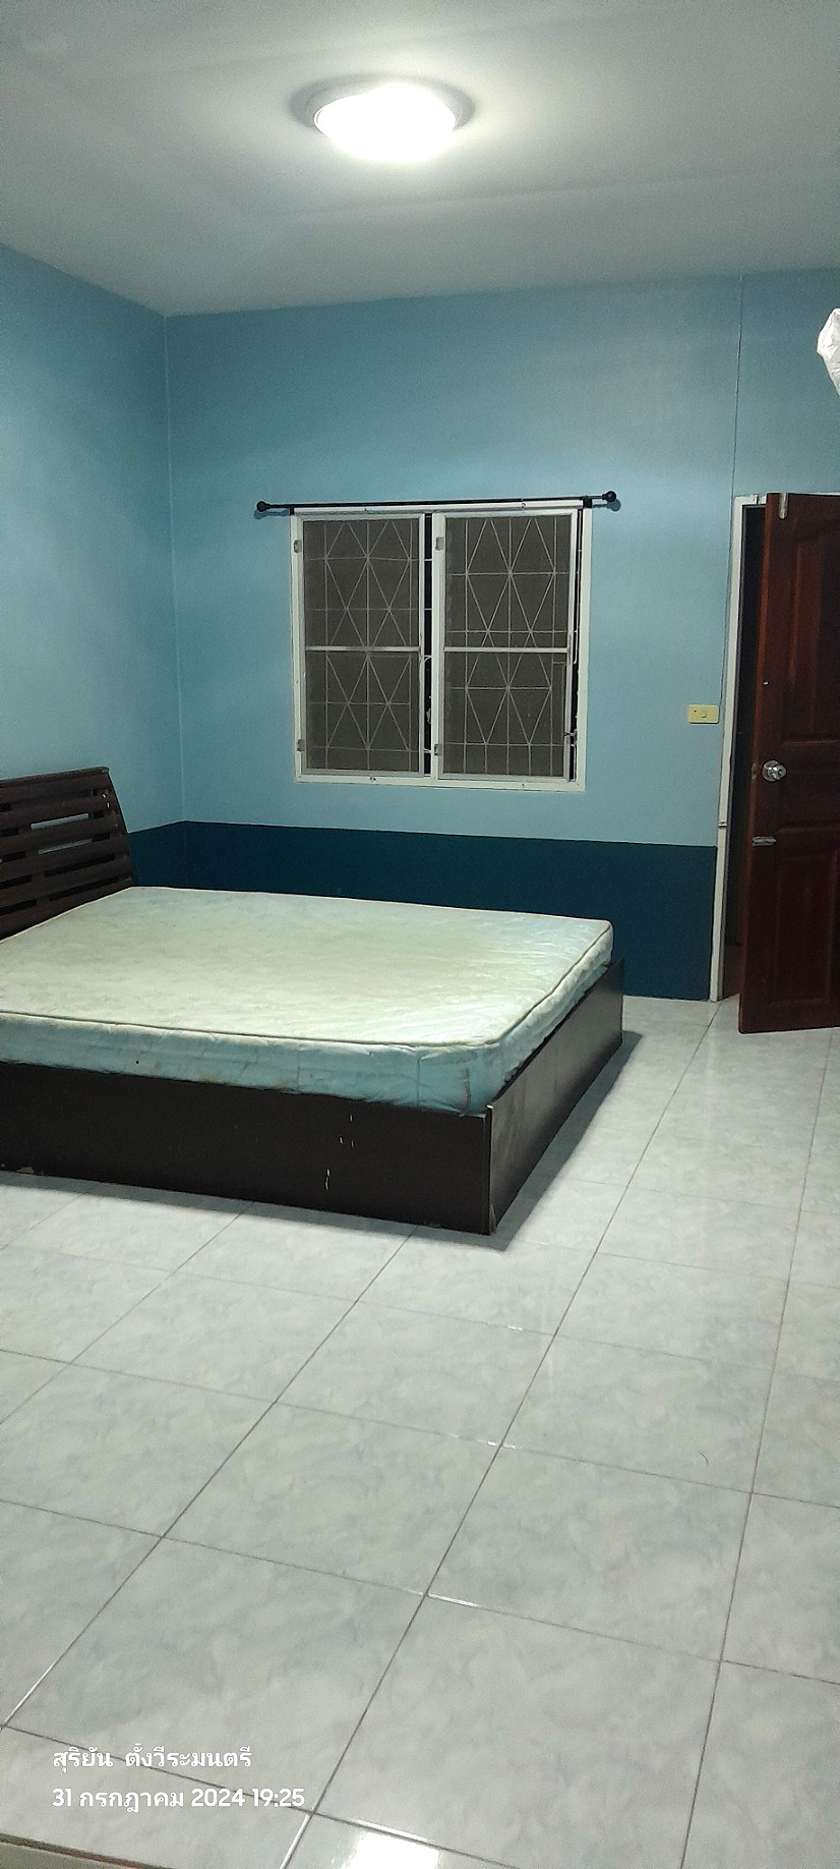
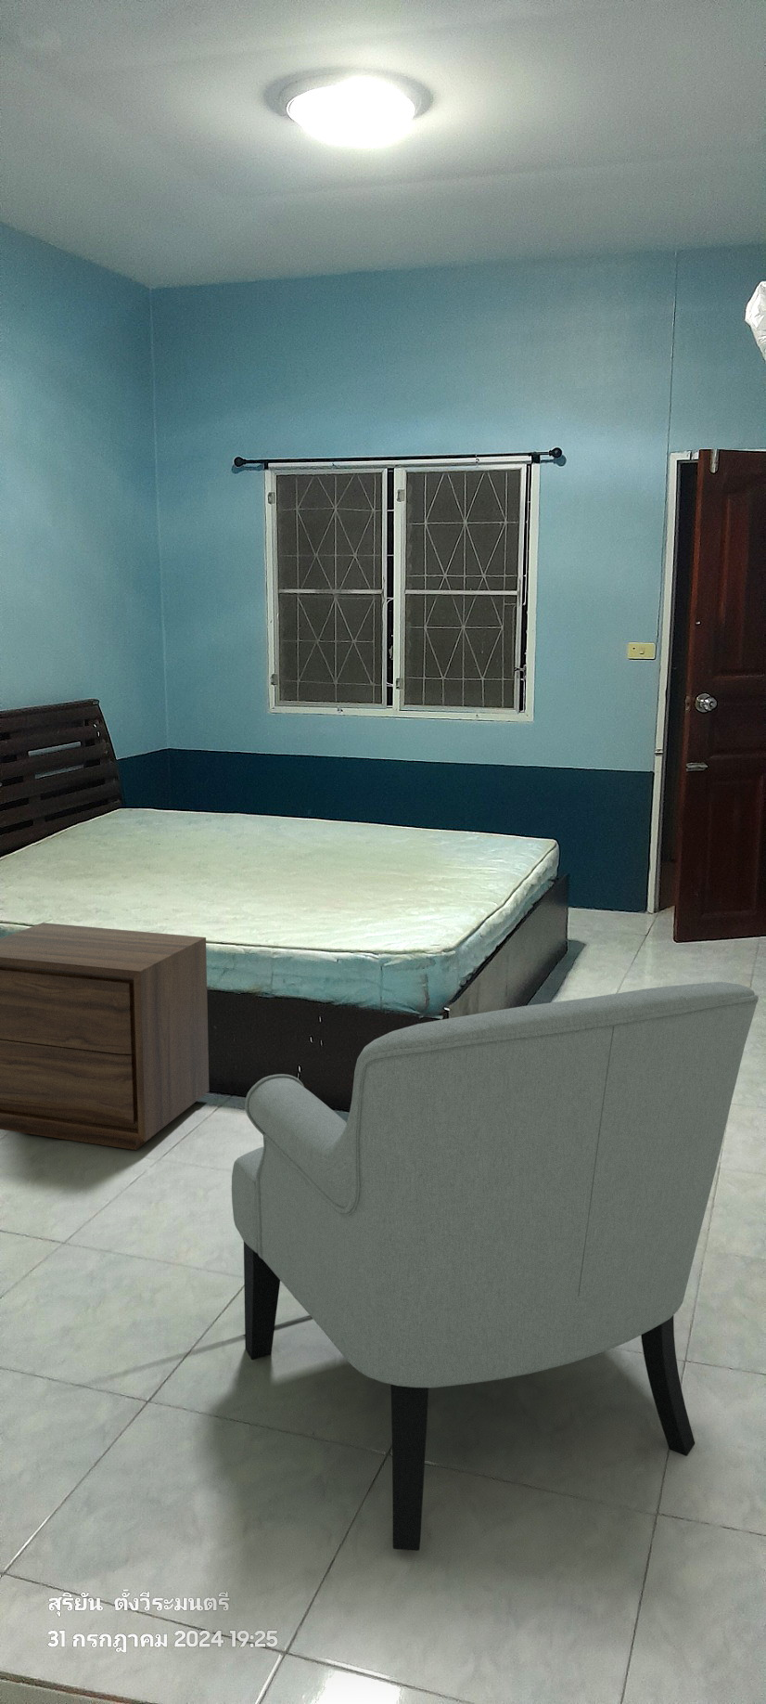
+ chair (480, 1183)
+ nightstand (90, 1031)
